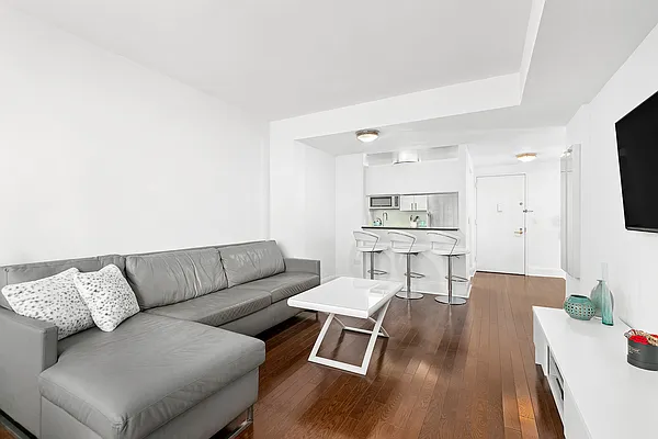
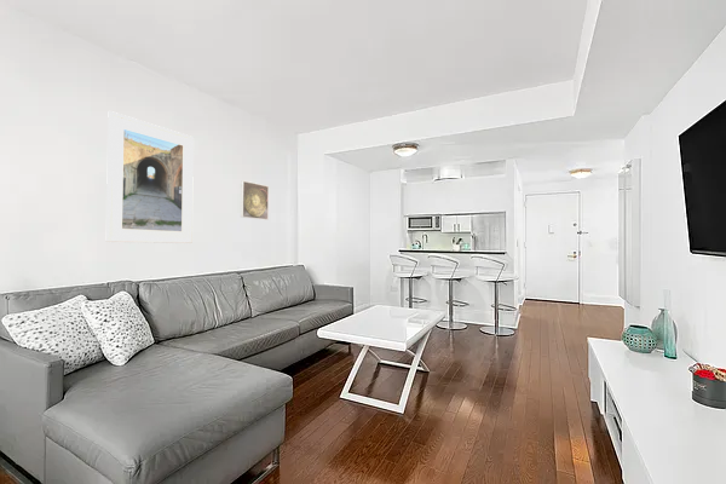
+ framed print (154, 184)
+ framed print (254, 201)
